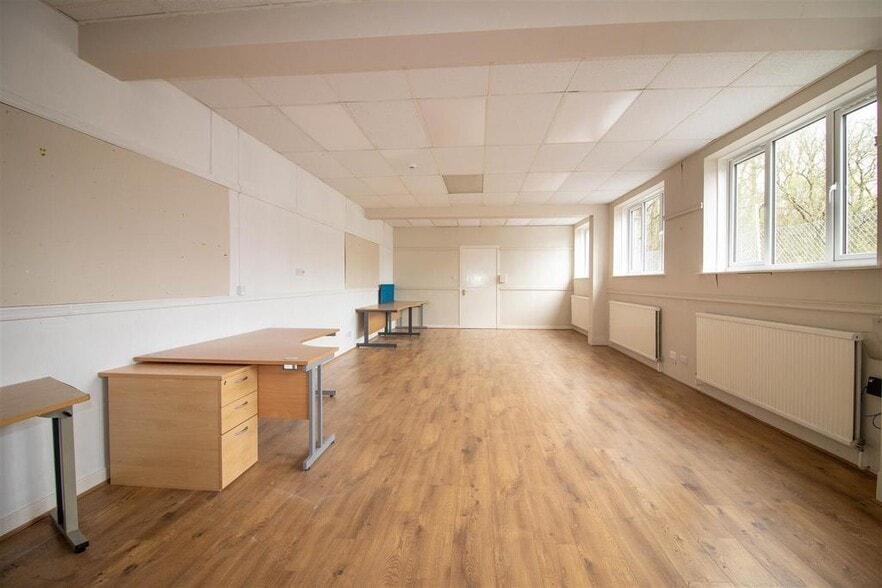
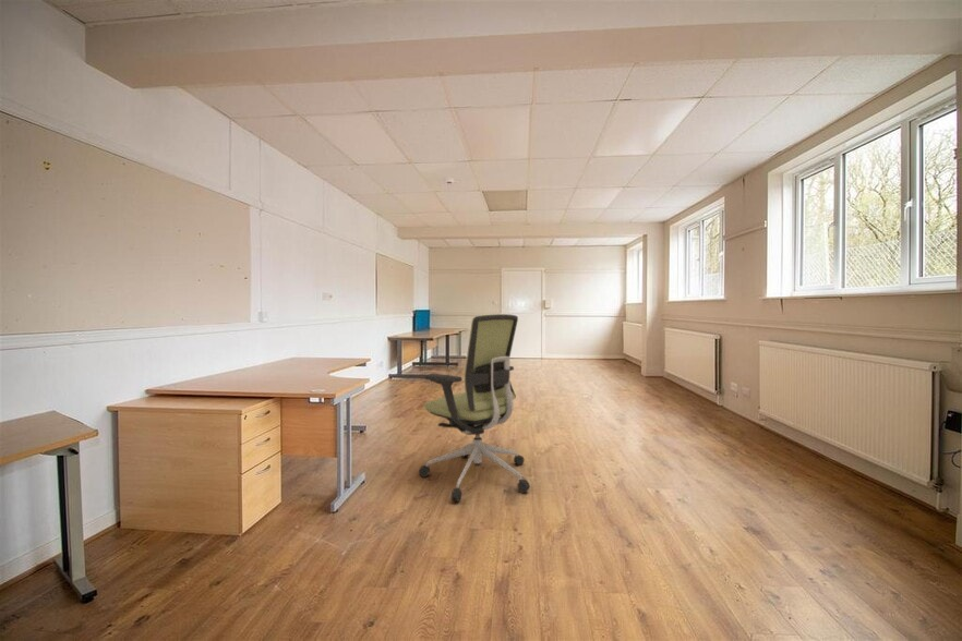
+ office chair (481, 396)
